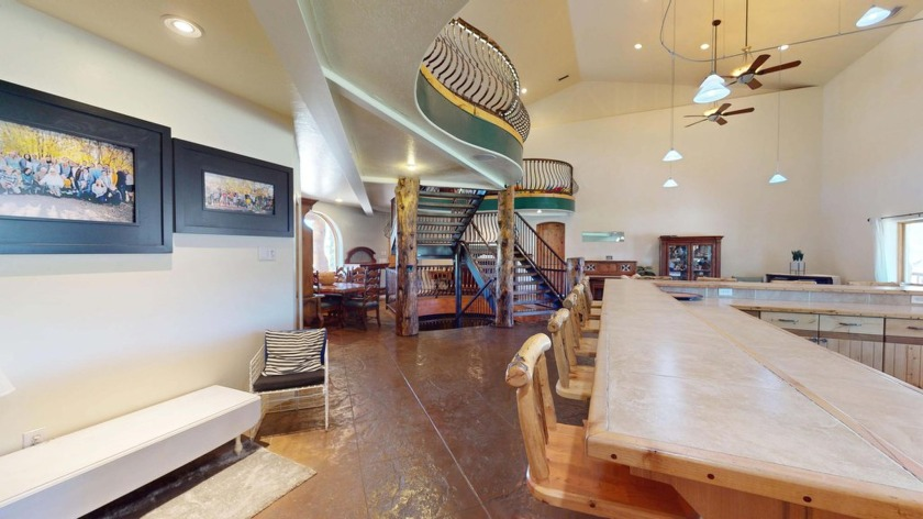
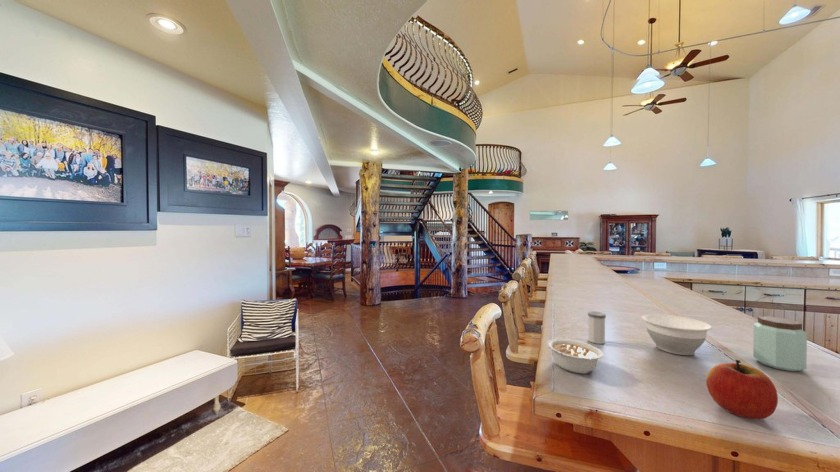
+ bowl (674, 335)
+ legume (575, 355)
+ apple (740, 386)
+ salt shaker (596, 327)
+ peanut butter (778, 342)
